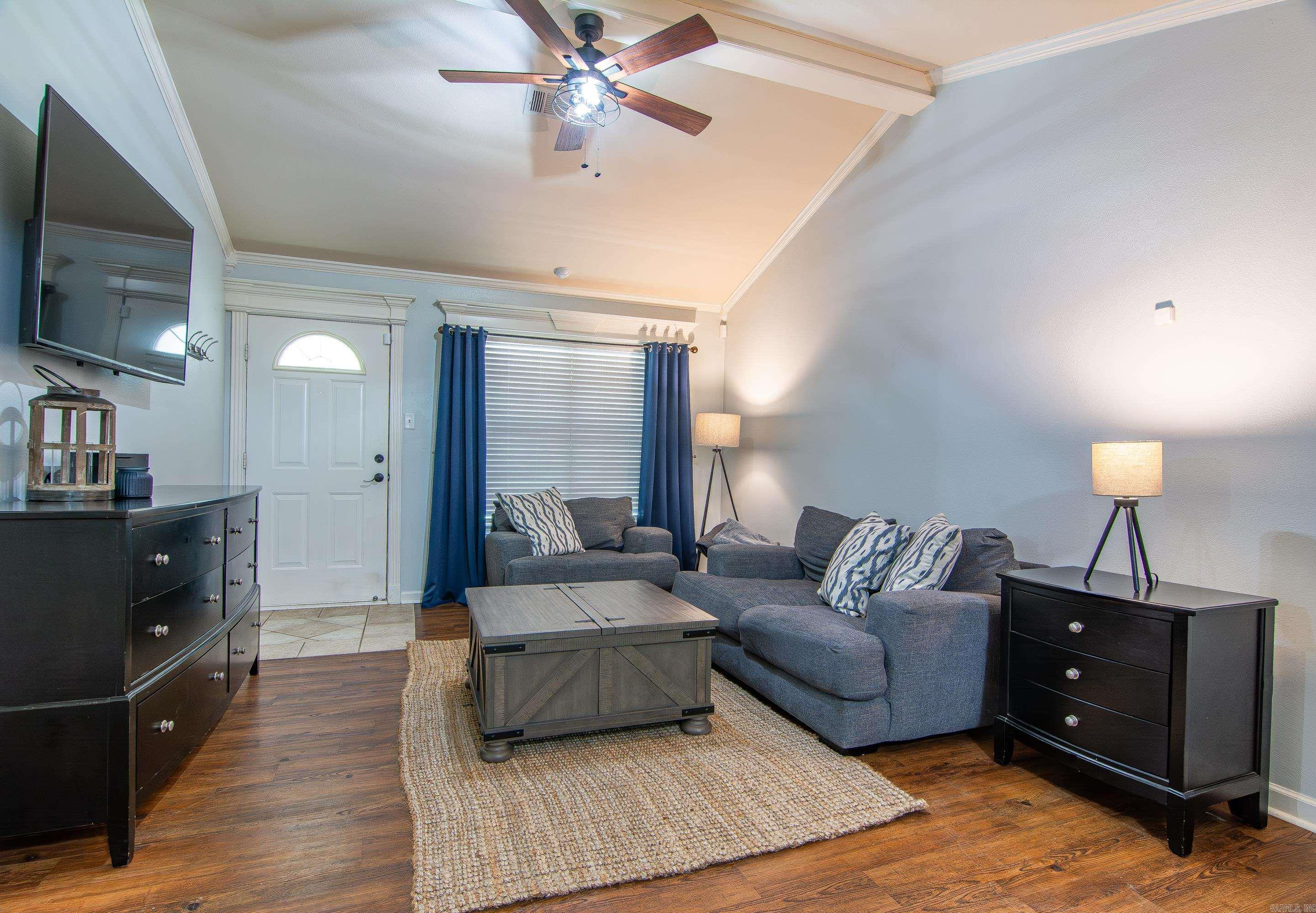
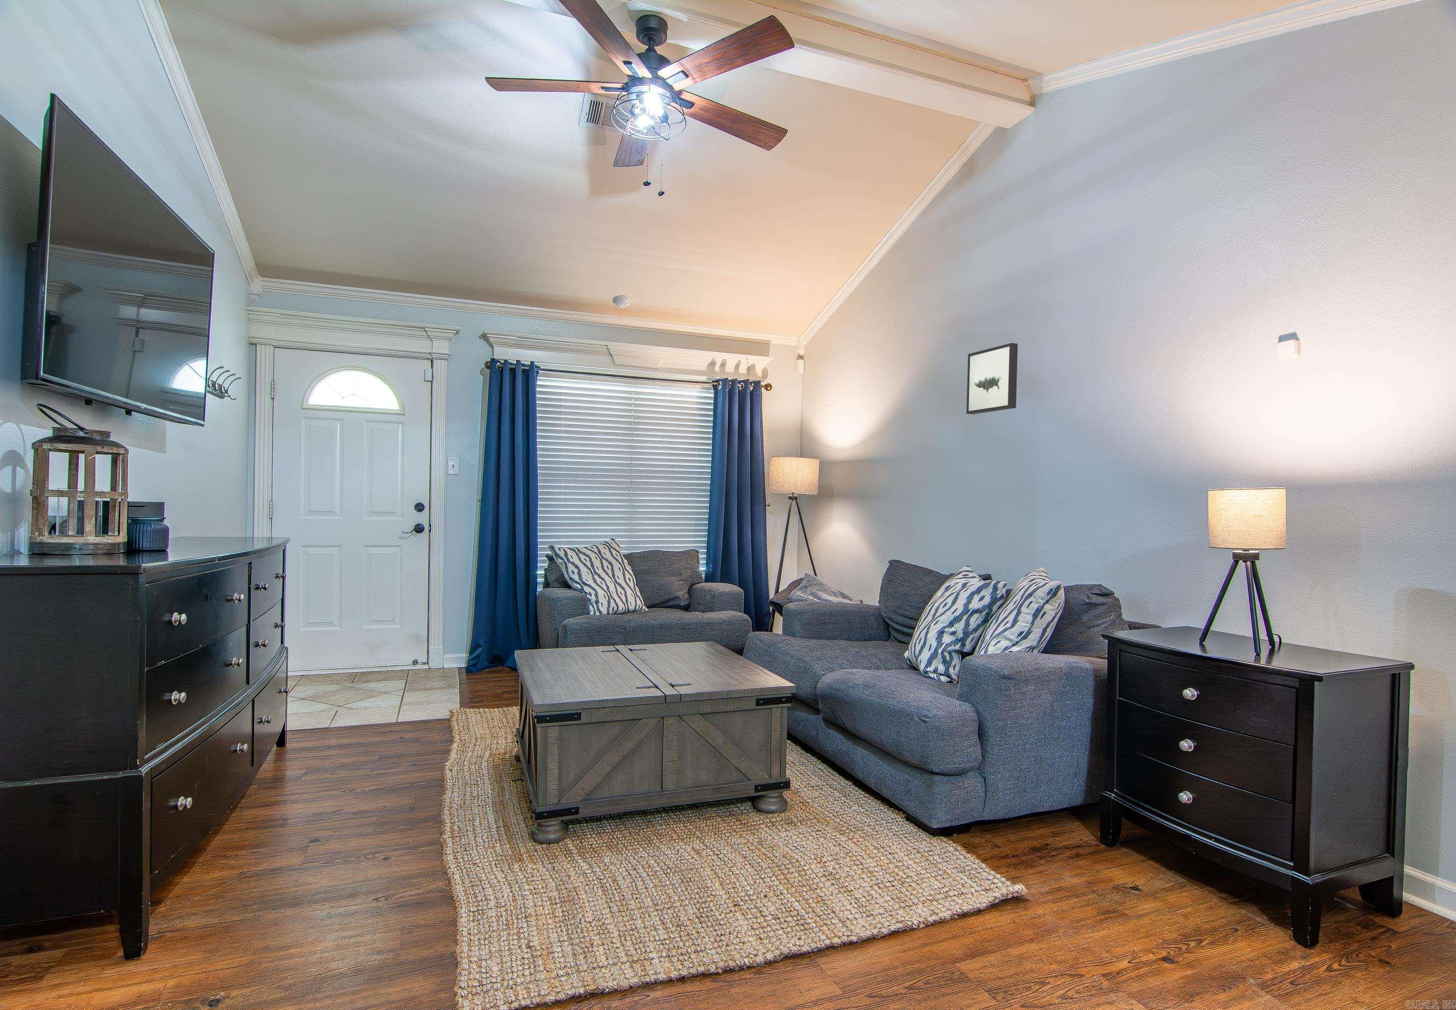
+ wall art (990, 379)
